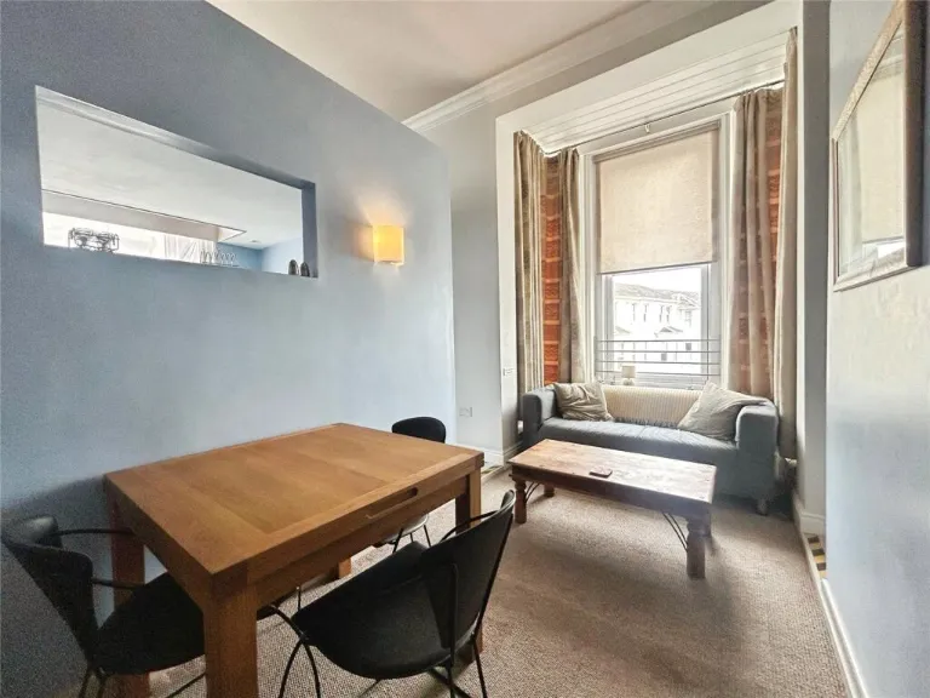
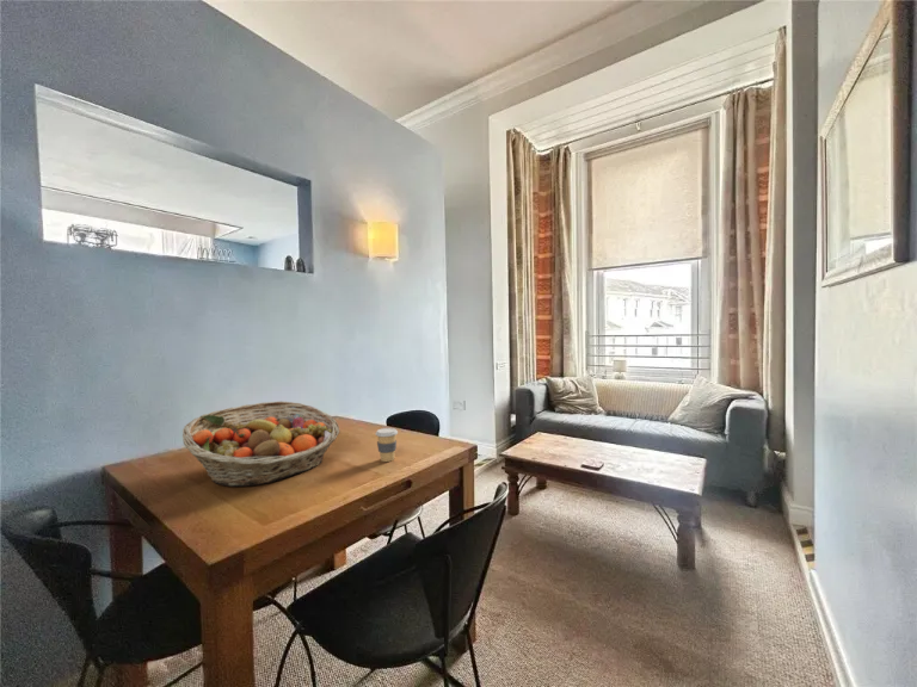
+ coffee cup (387, 445)
+ fruit basket (267, 438)
